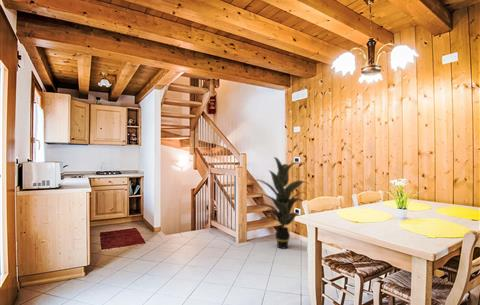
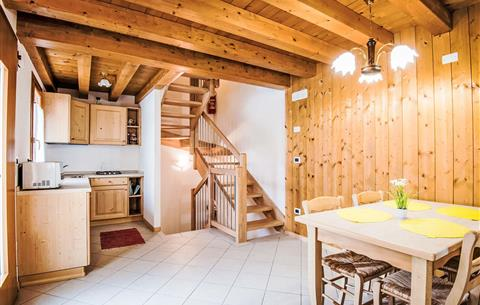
- indoor plant (281, 201)
